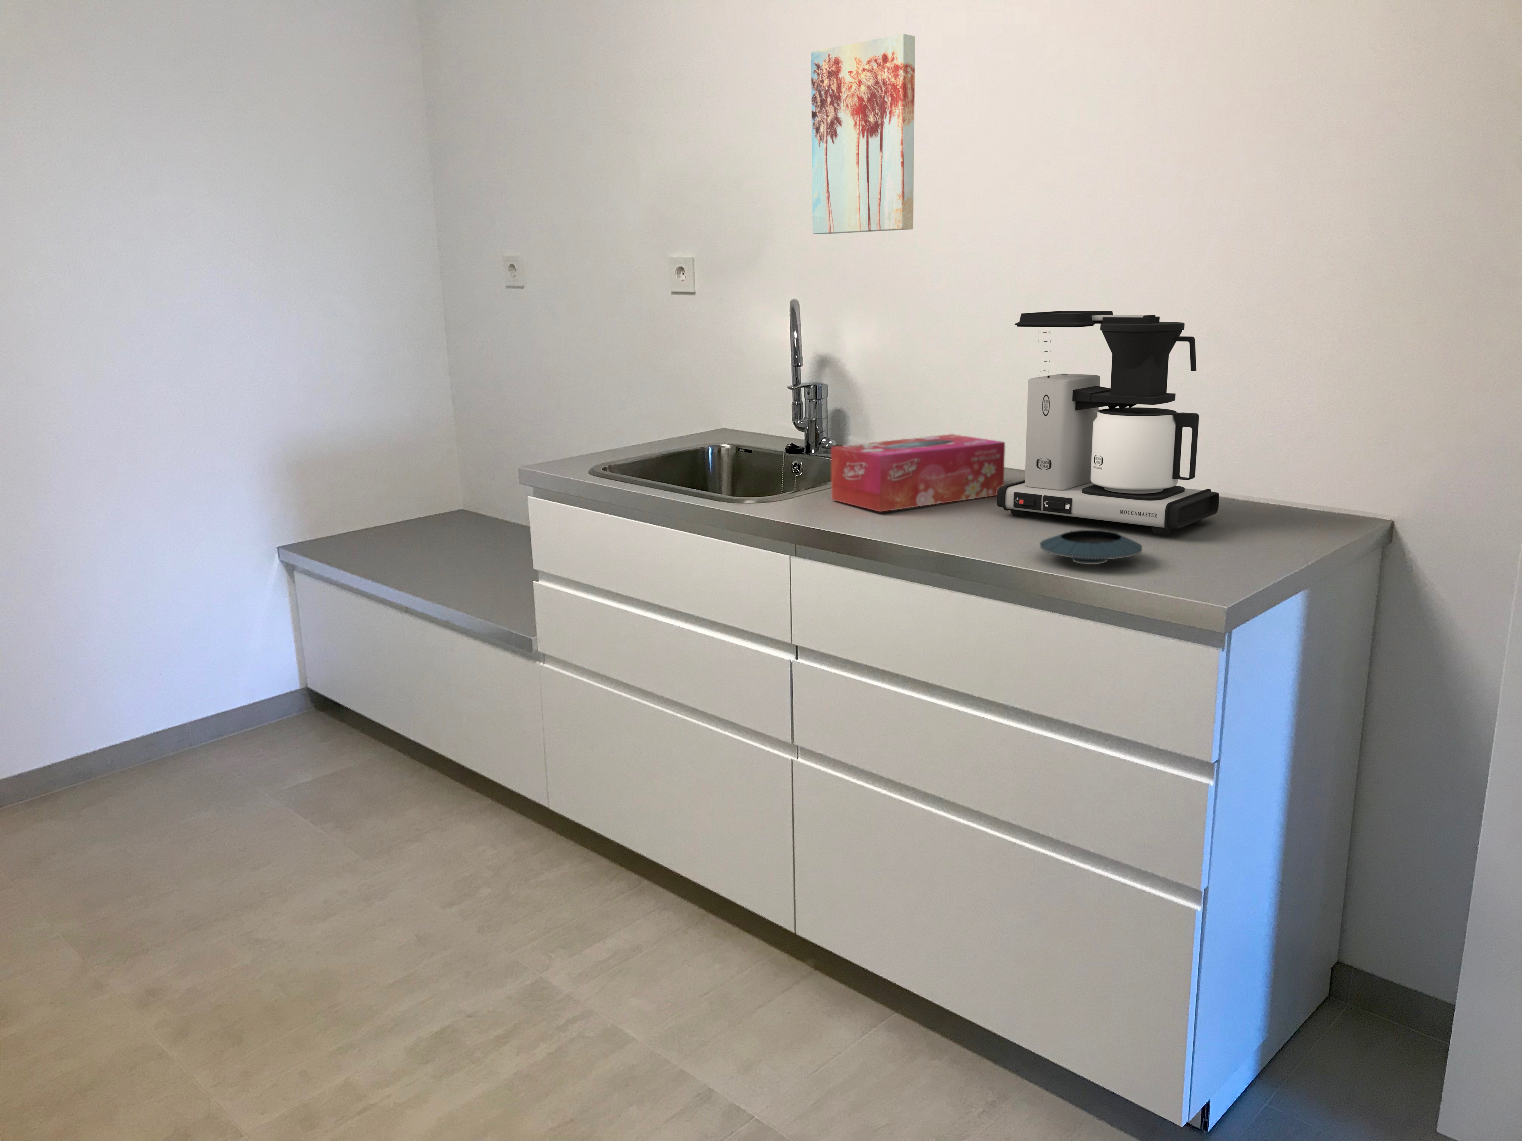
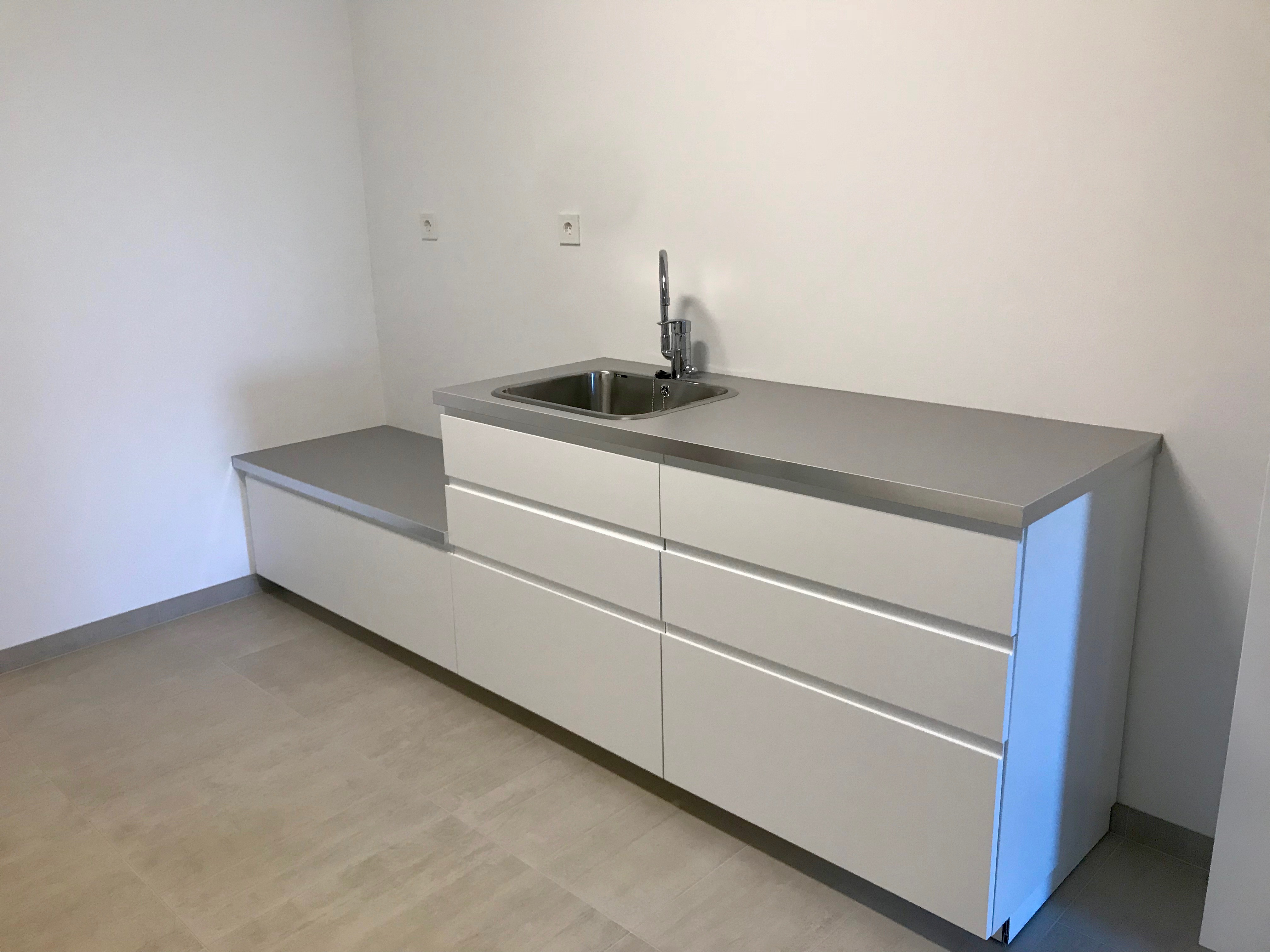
- tissue box (918, 471)
- wall art (862, 139)
- coffee maker (1110, 417)
- saucer (1091, 543)
